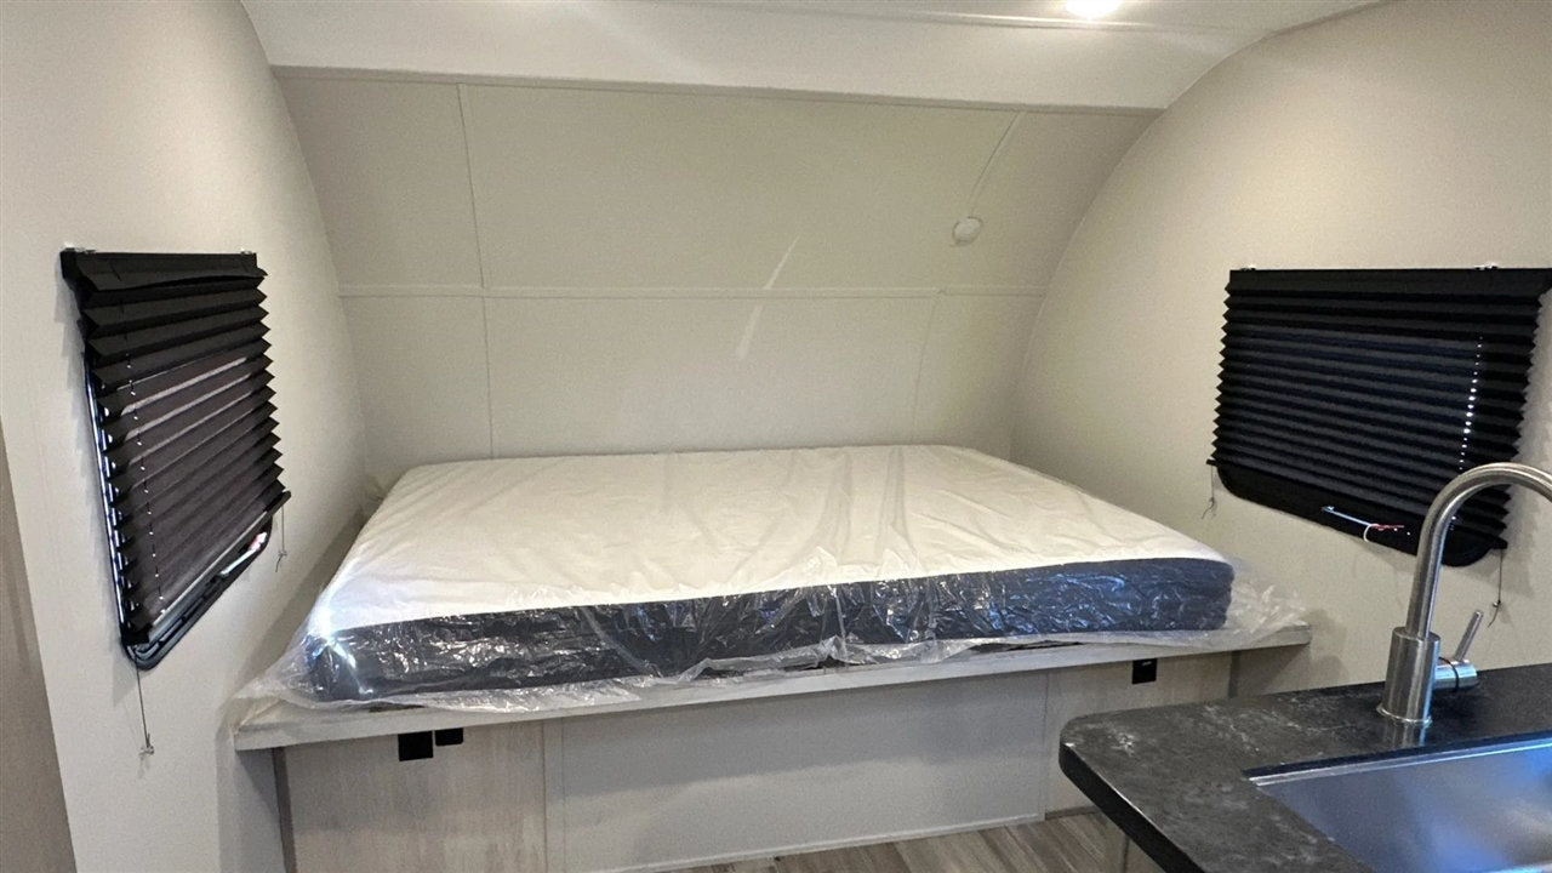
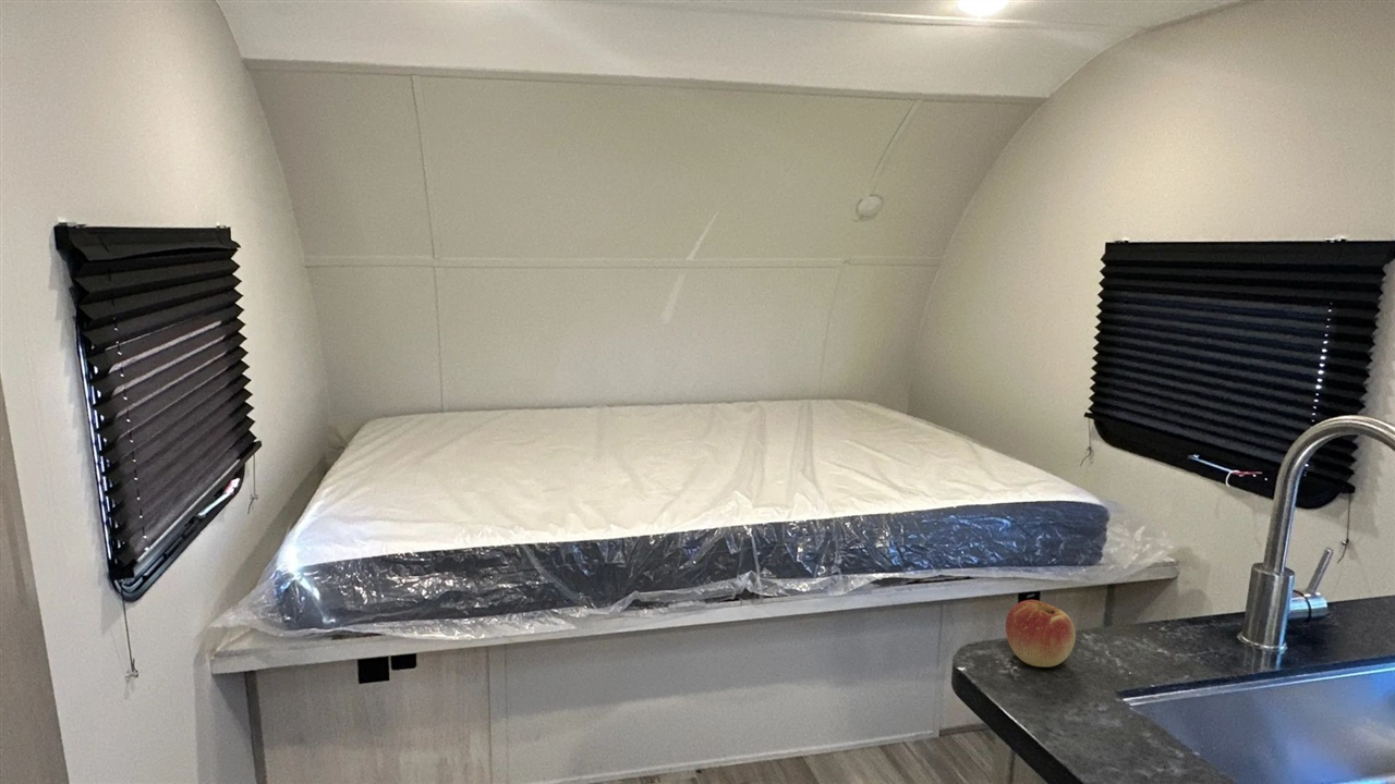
+ apple (1039, 630)
